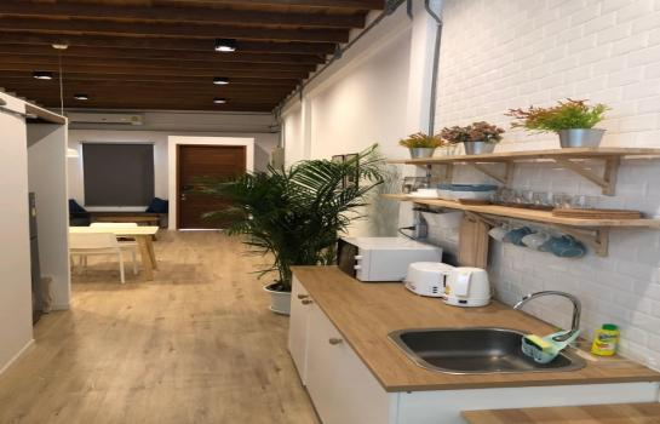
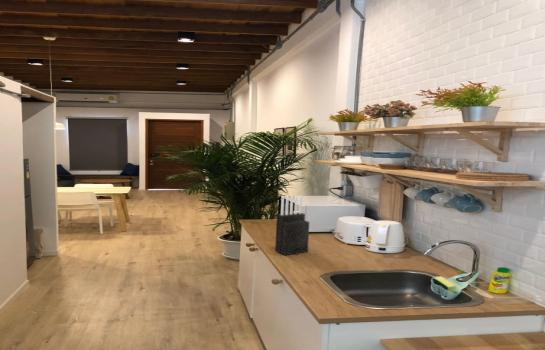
+ knife block (293, 224)
